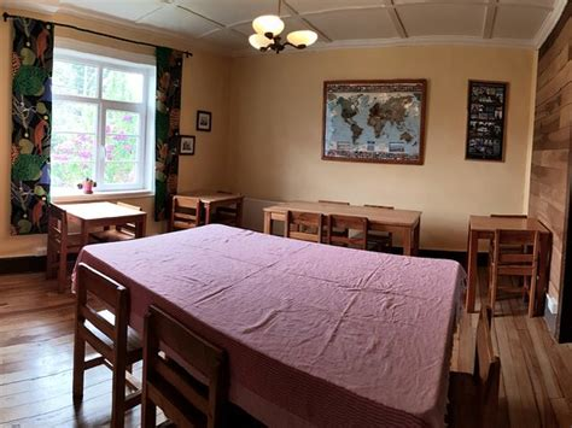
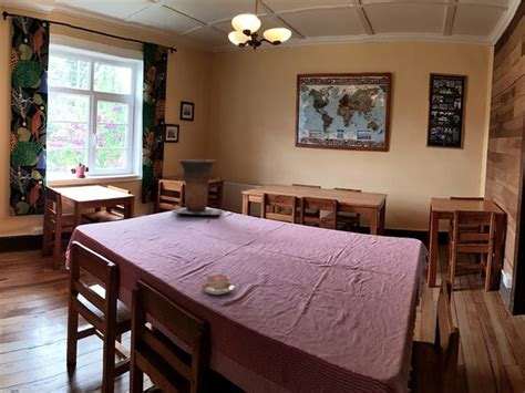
+ vase (198, 186)
+ teacup (217, 285)
